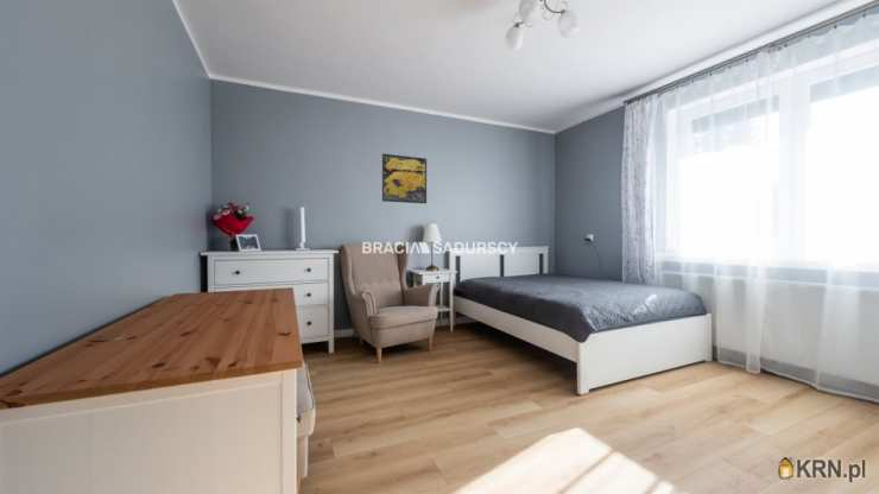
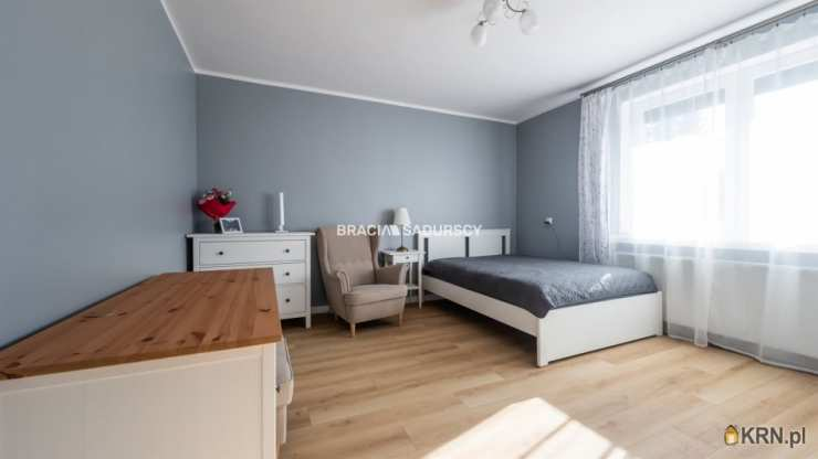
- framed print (404, 179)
